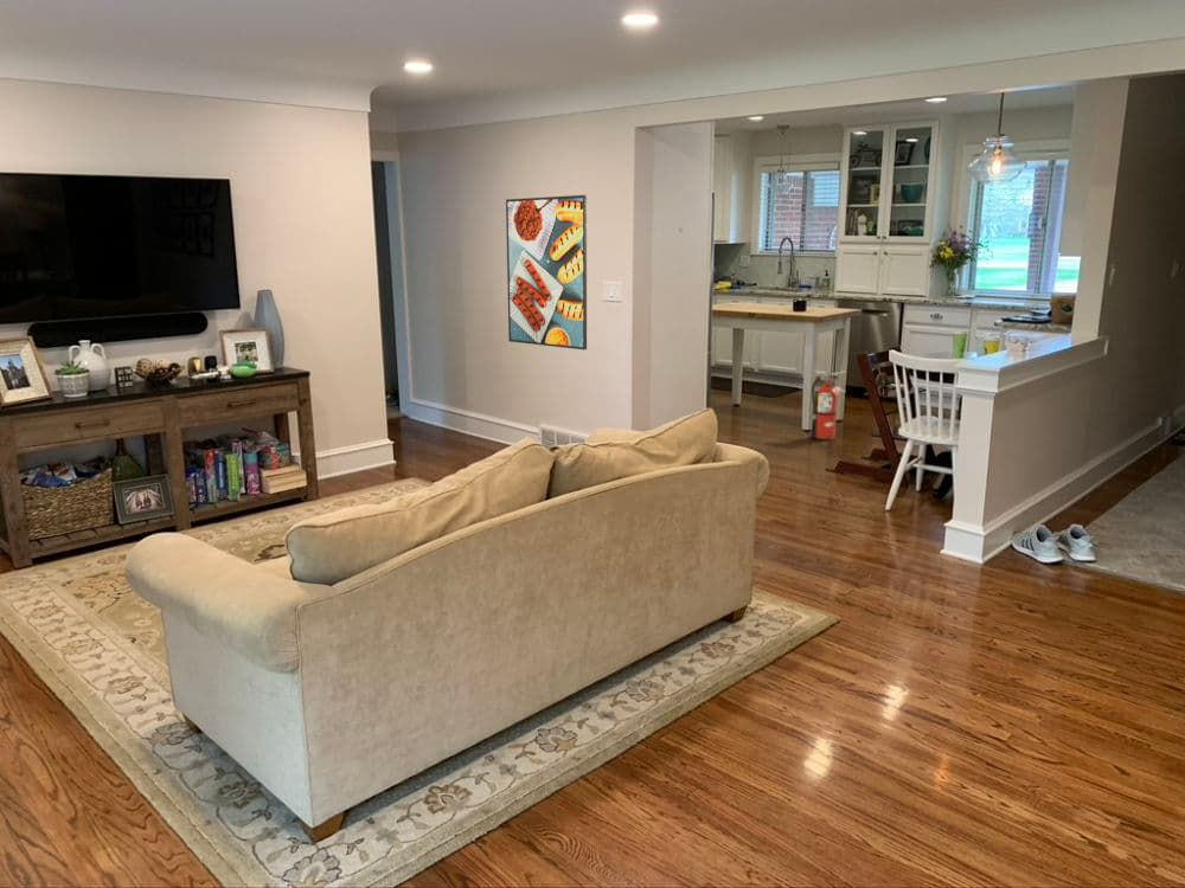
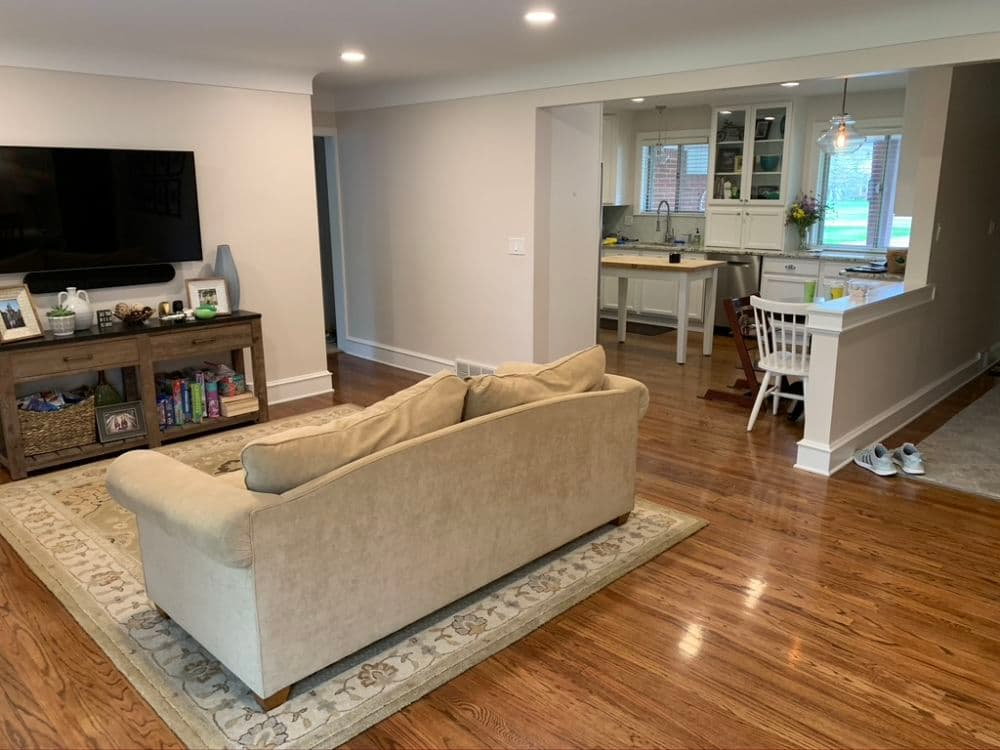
- fire extinguisher (827, 404)
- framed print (545, 272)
